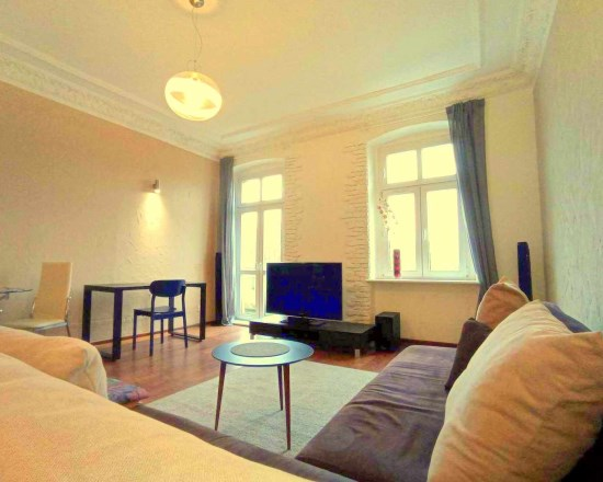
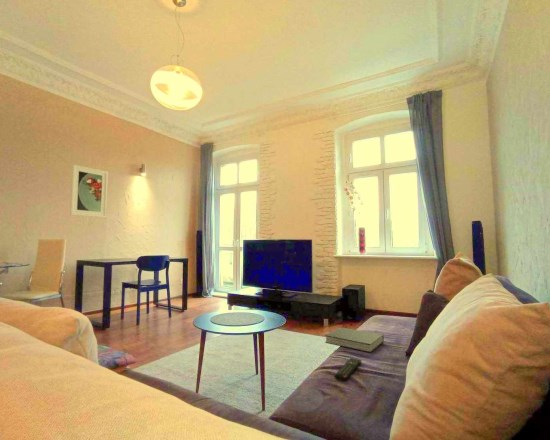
+ remote control (348, 368)
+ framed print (89, 192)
+ book (354, 338)
